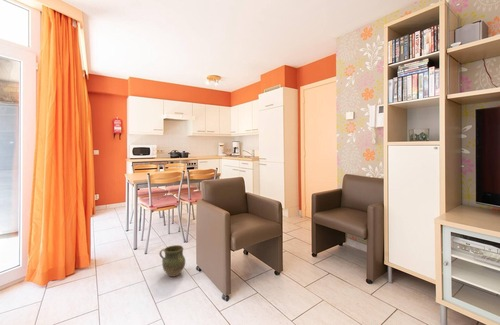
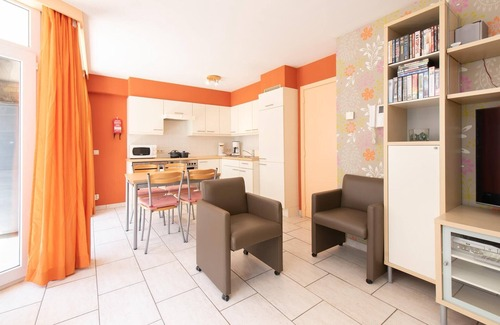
- ceramic jug (172, 261)
